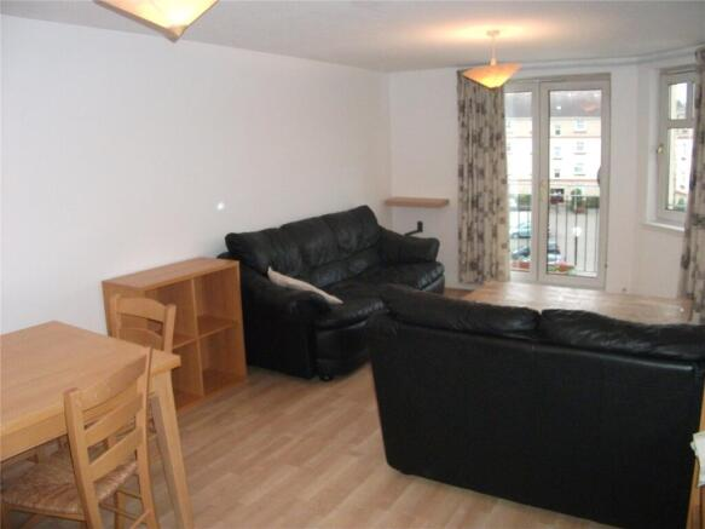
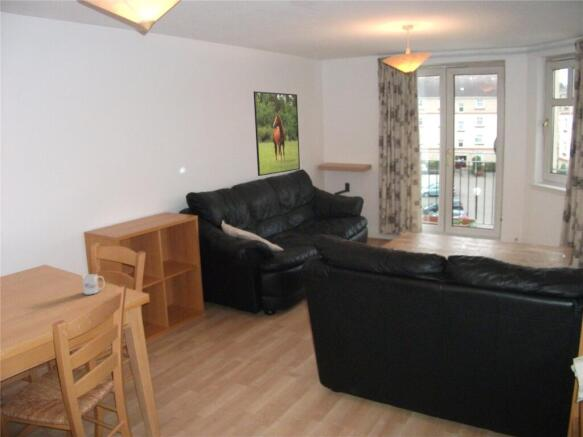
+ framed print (278, 133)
+ mug (93, 283)
